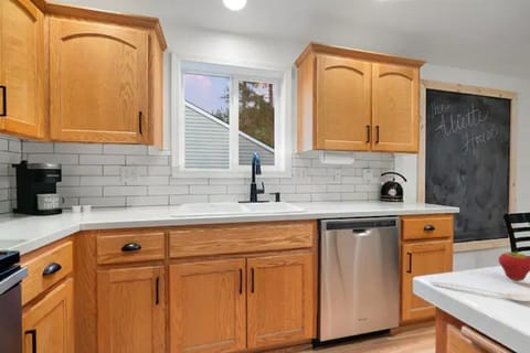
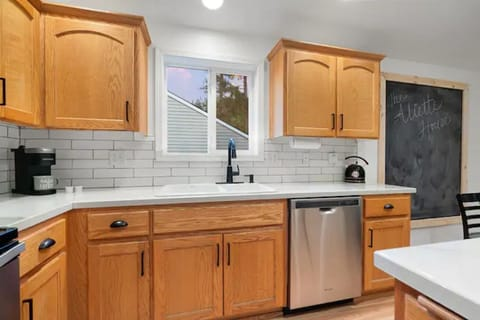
- fruit (515, 265)
- stirrer (479, 289)
